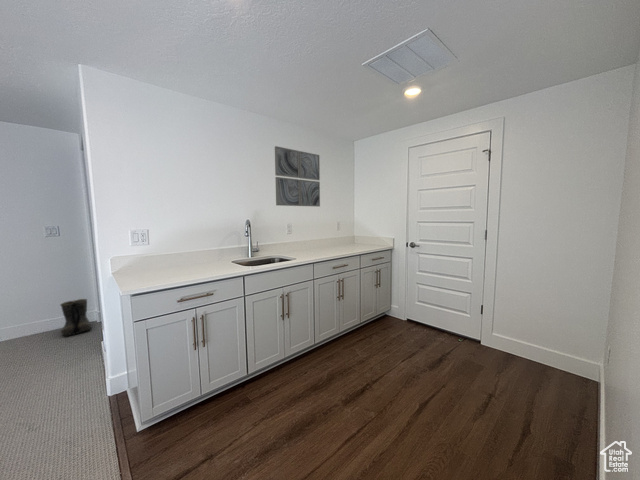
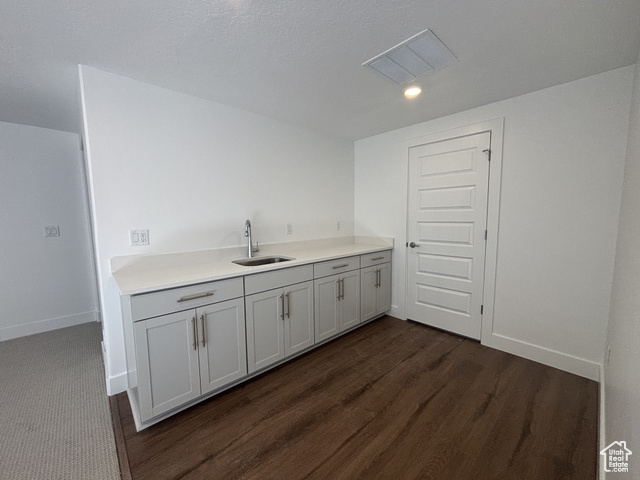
- boots (75, 316)
- wall art (298, 179)
